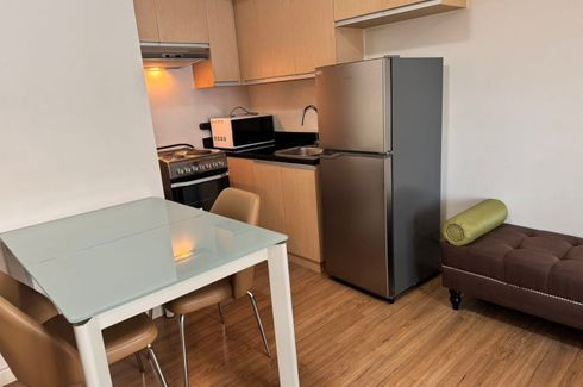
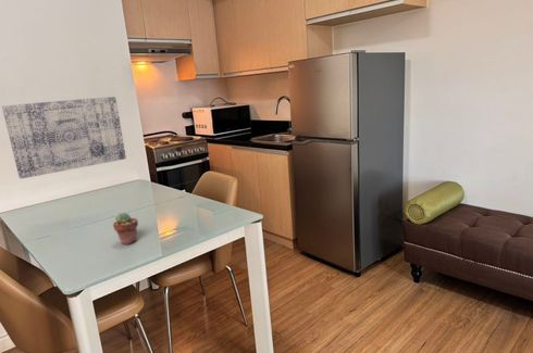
+ wall art (70, 135)
+ potted succulent (126, 227)
